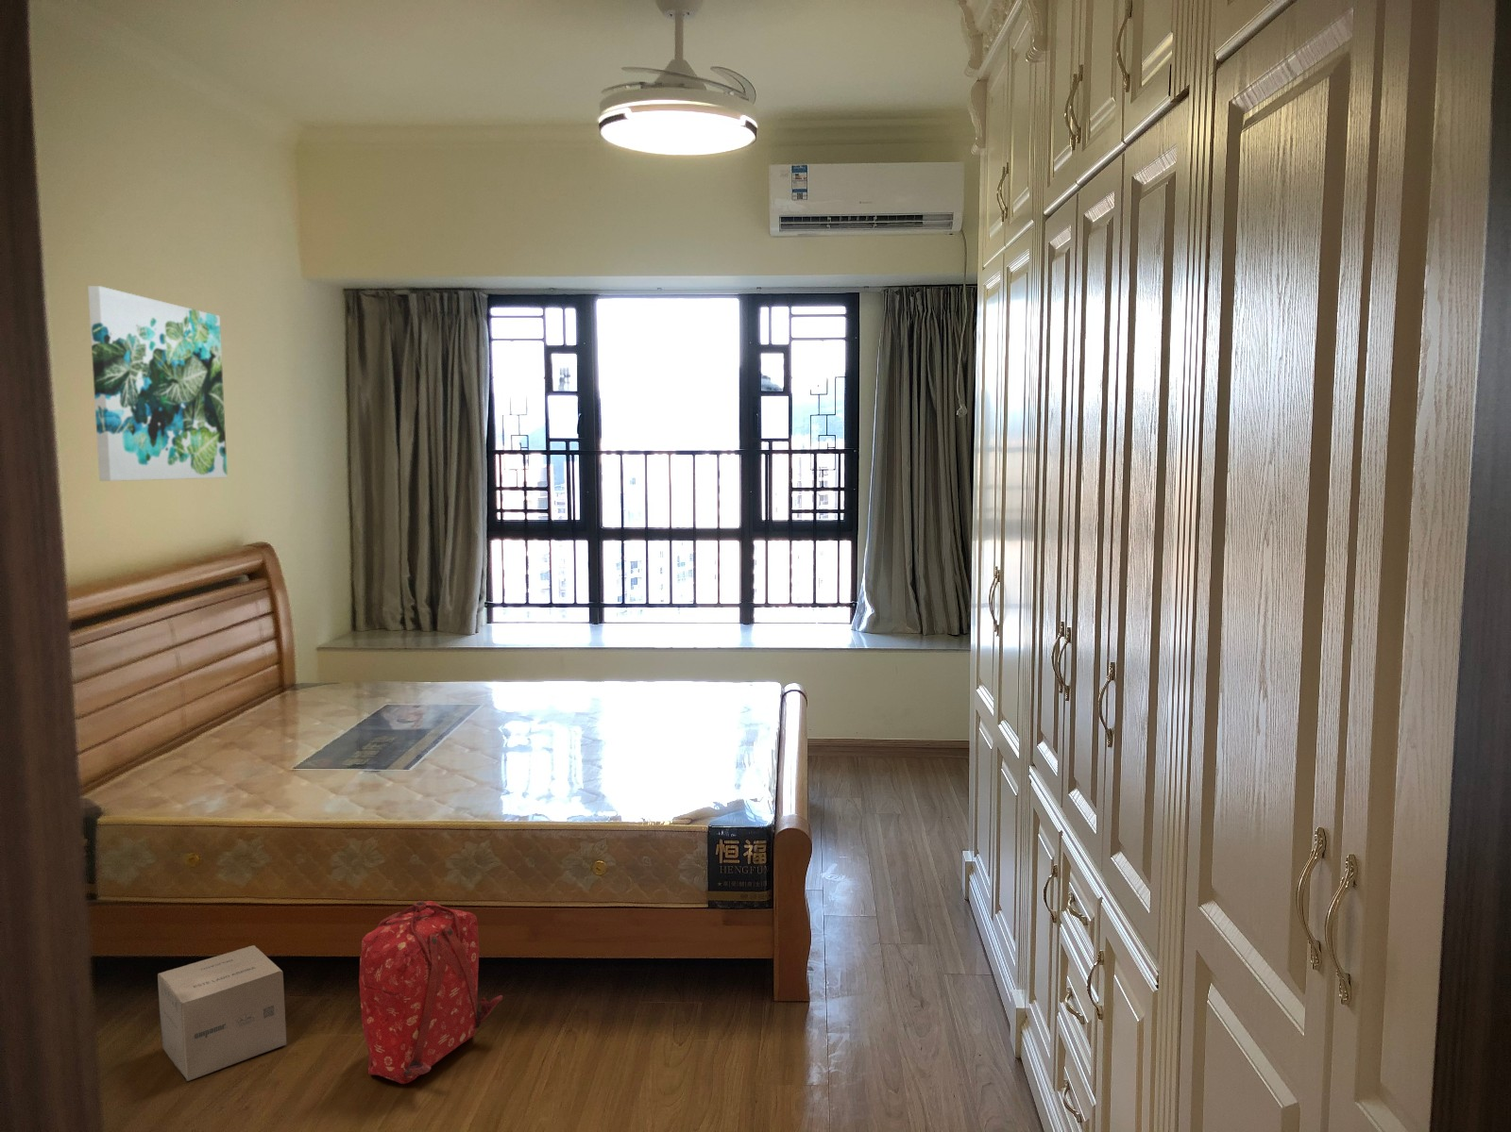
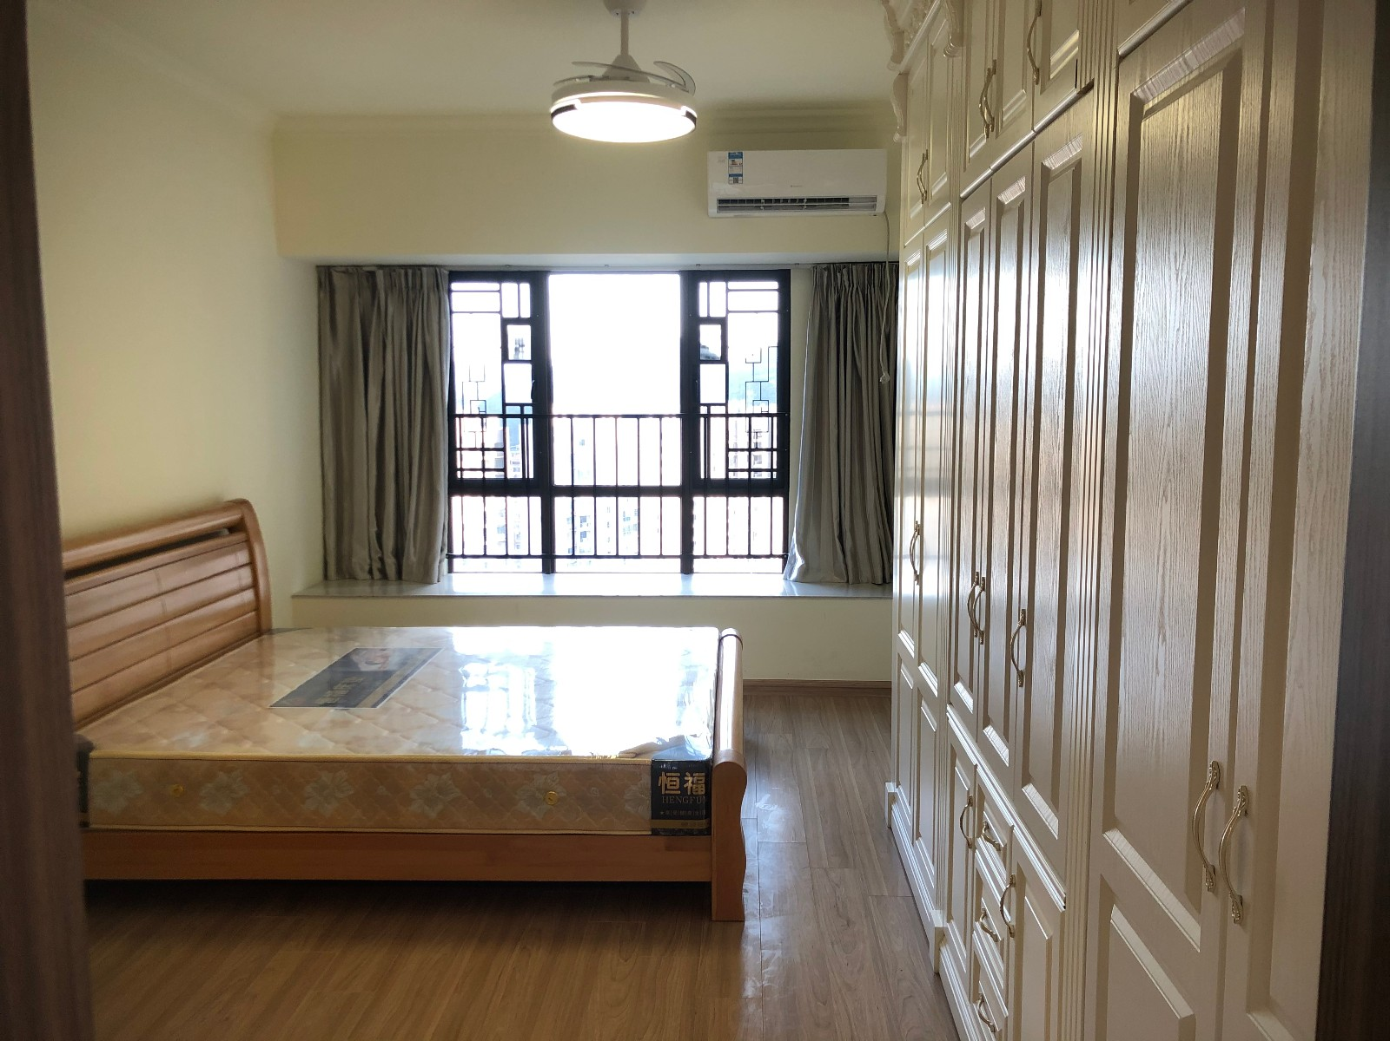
- cardboard box (222, 1008)
- backpack (431, 980)
- wall art (163, 390)
